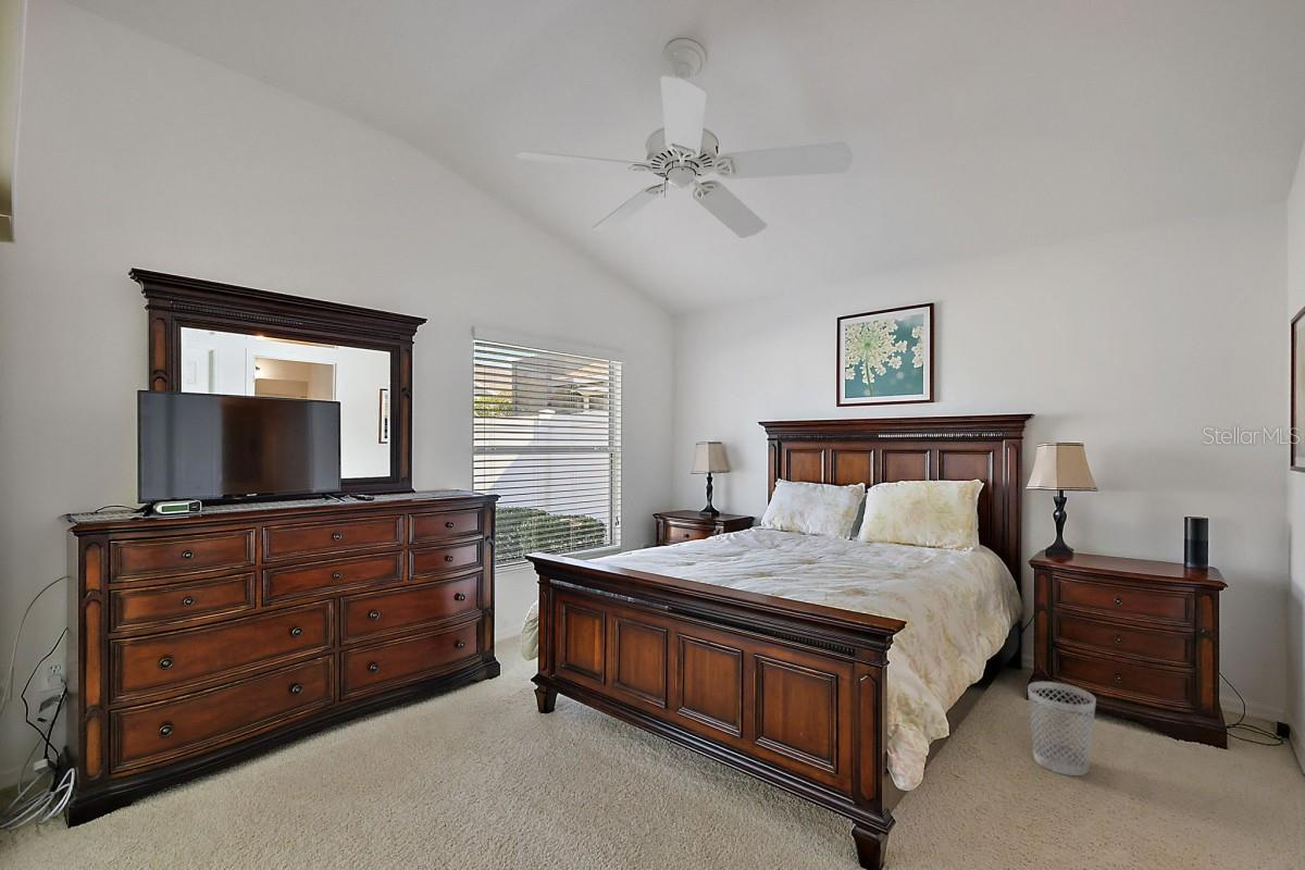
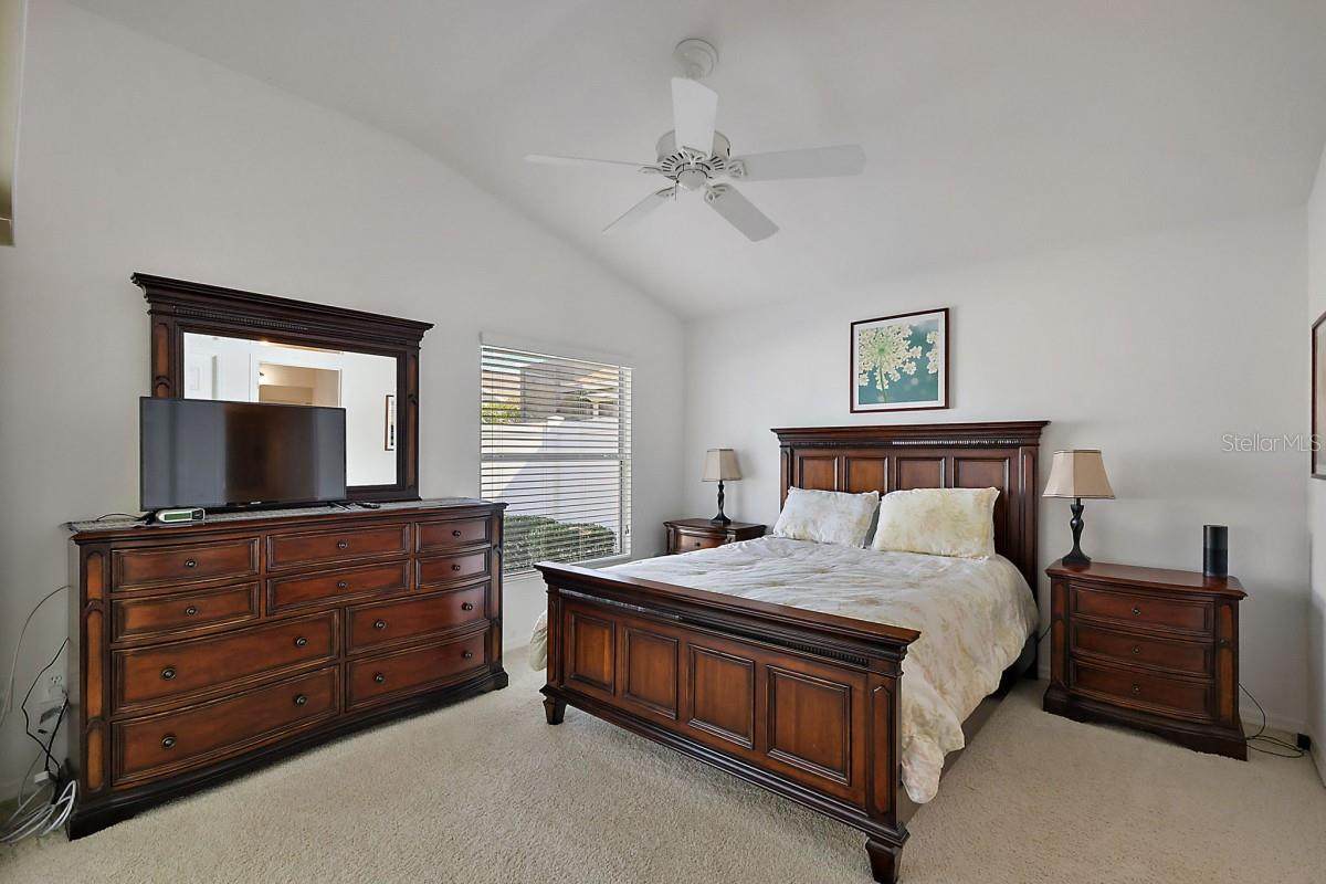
- wastebasket (1060, 728)
